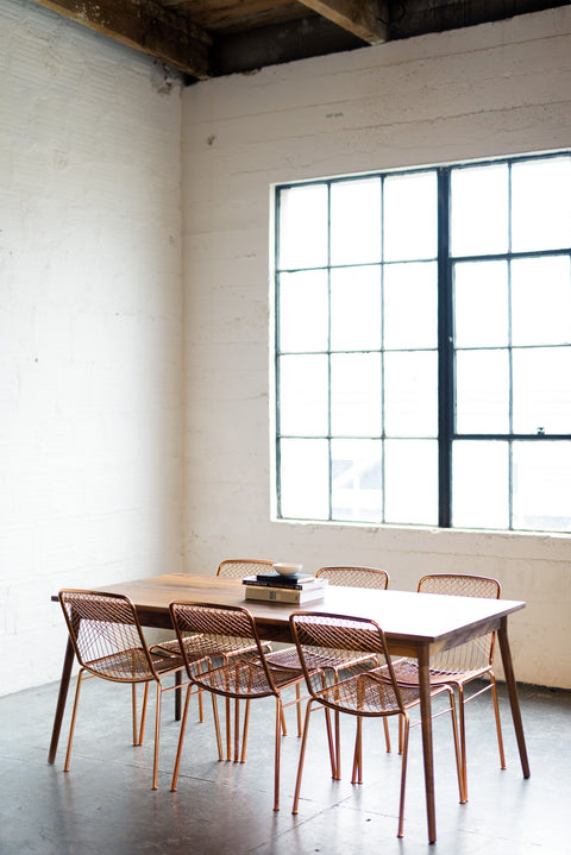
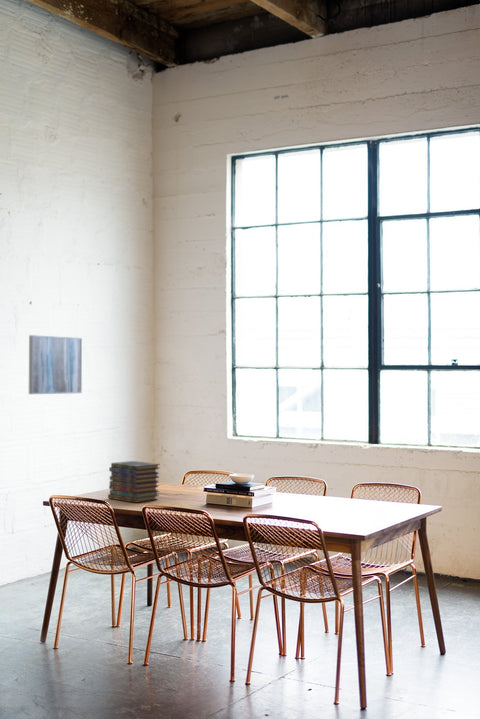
+ wall art (56, 365)
+ book stack (134, 481)
